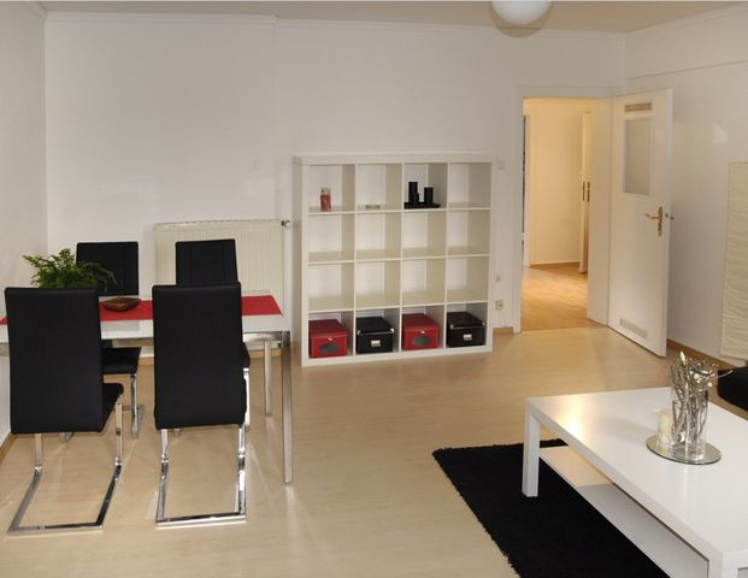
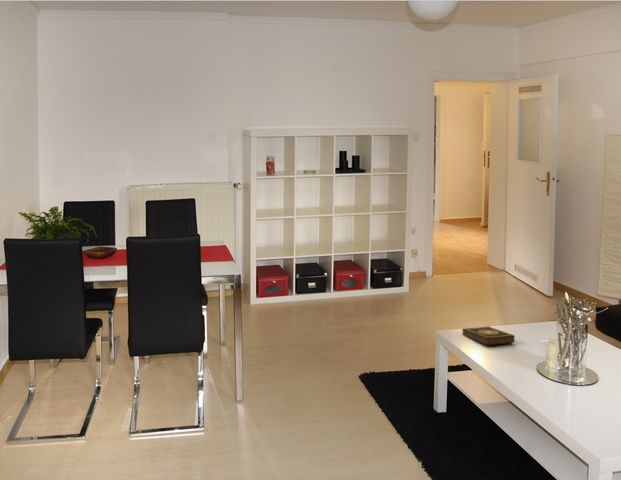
+ book (487, 335)
